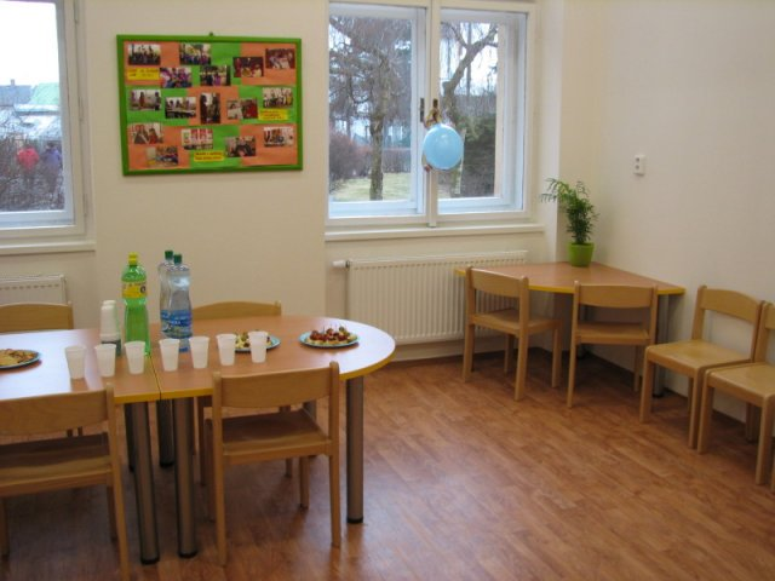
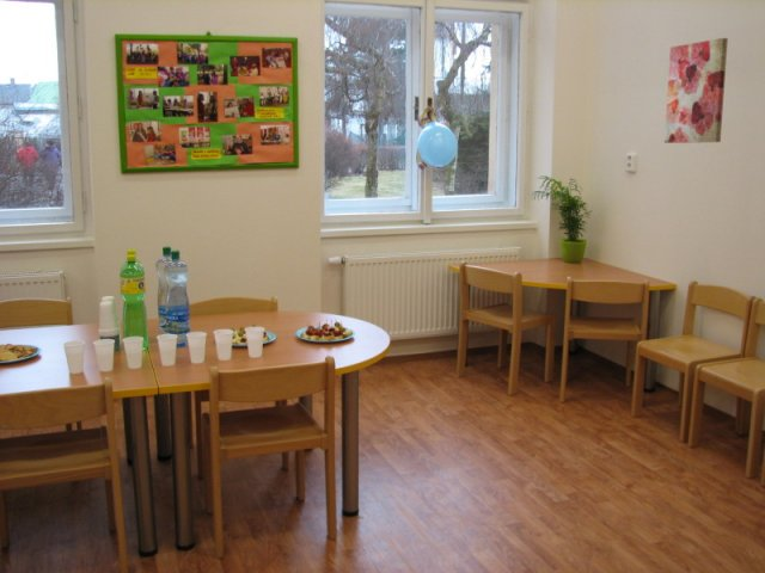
+ wall art (694, 93)
